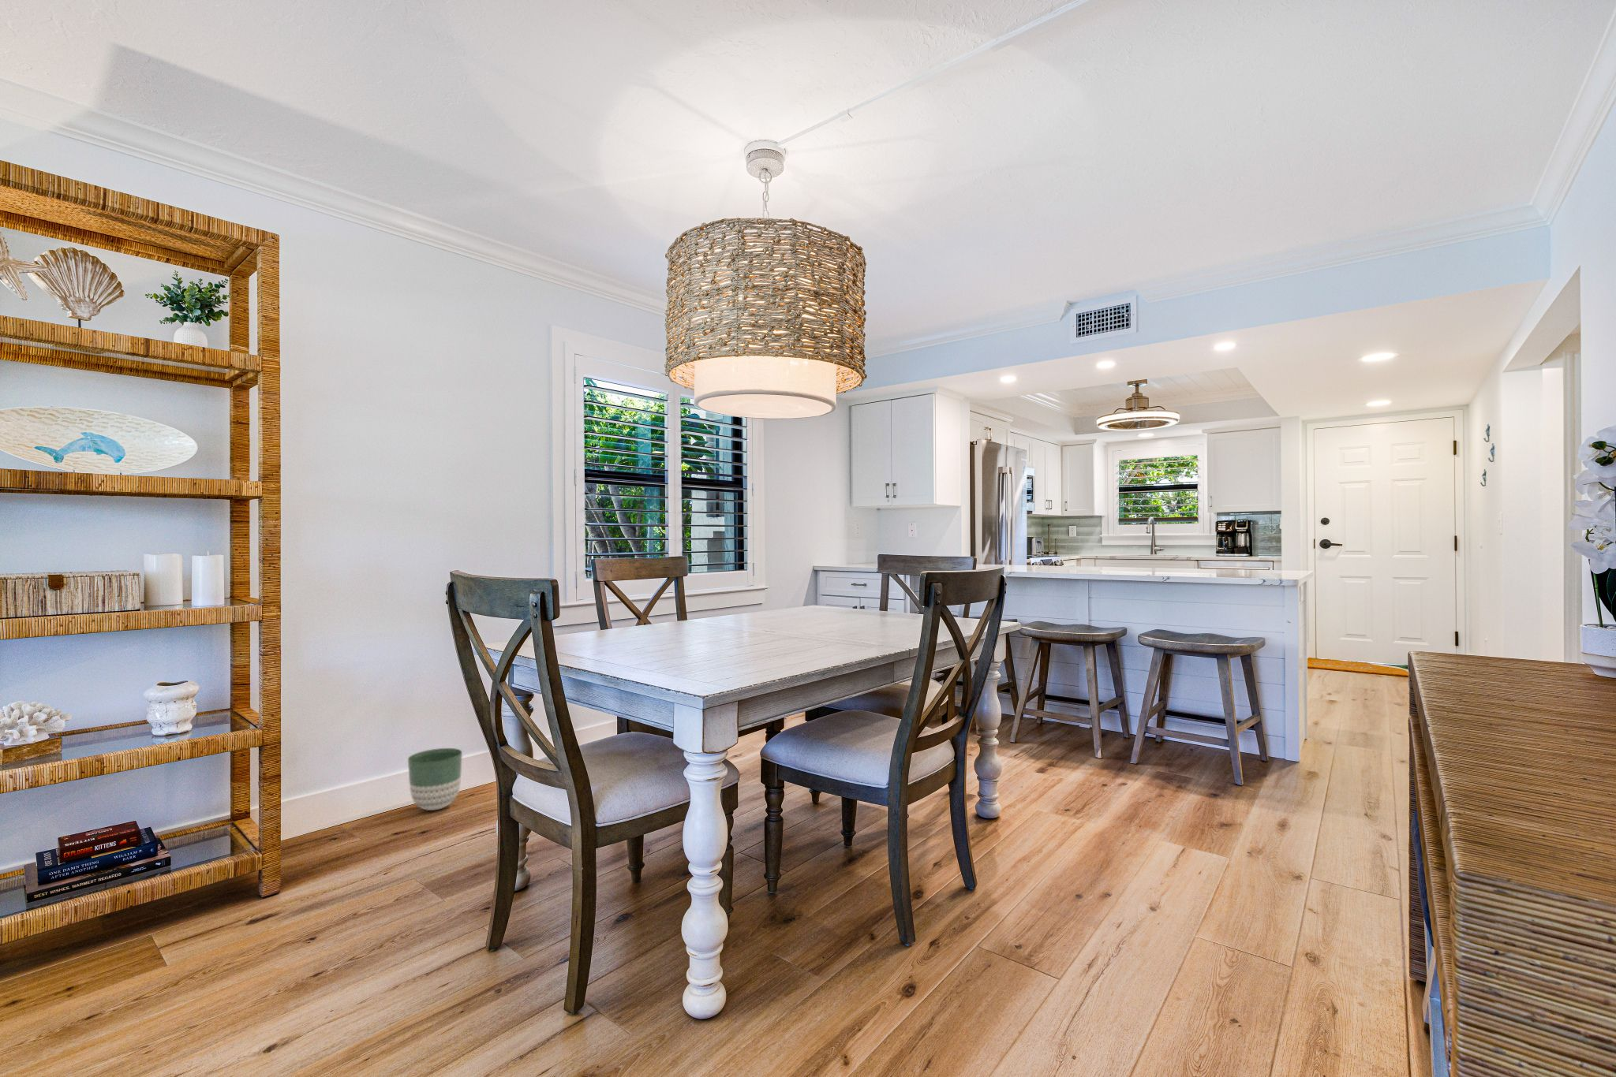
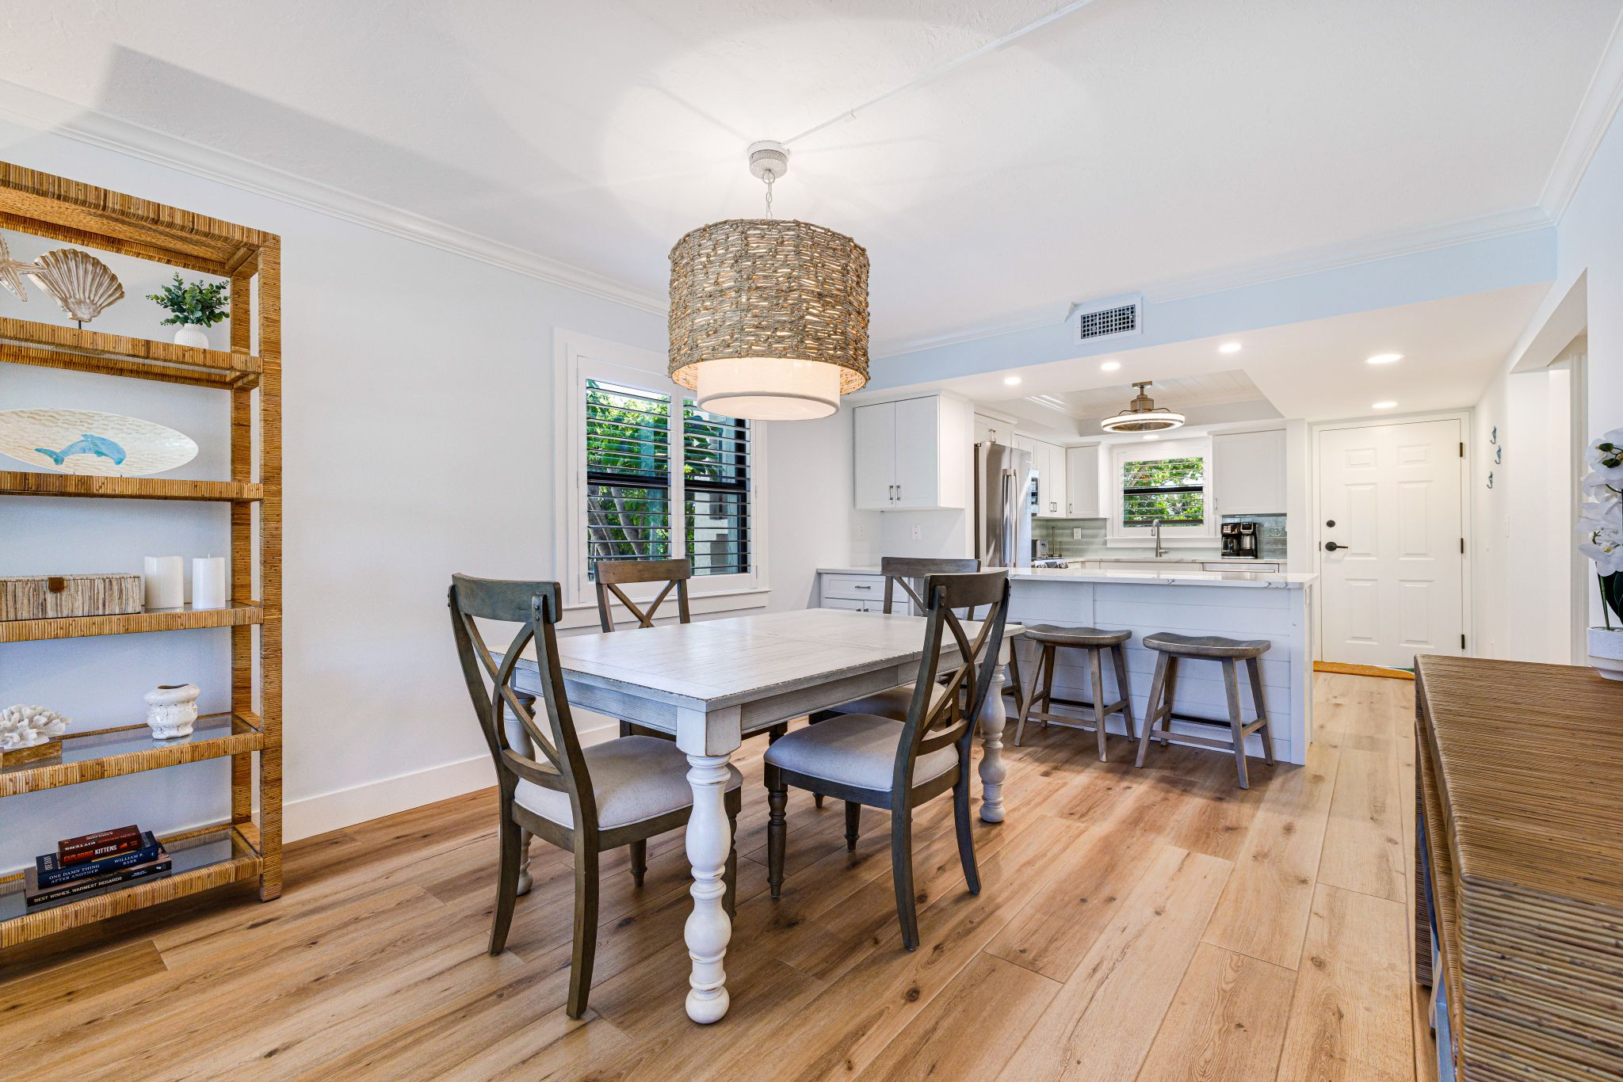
- planter (435, 781)
